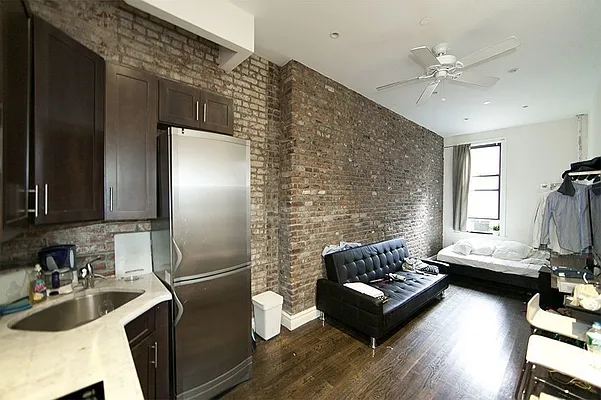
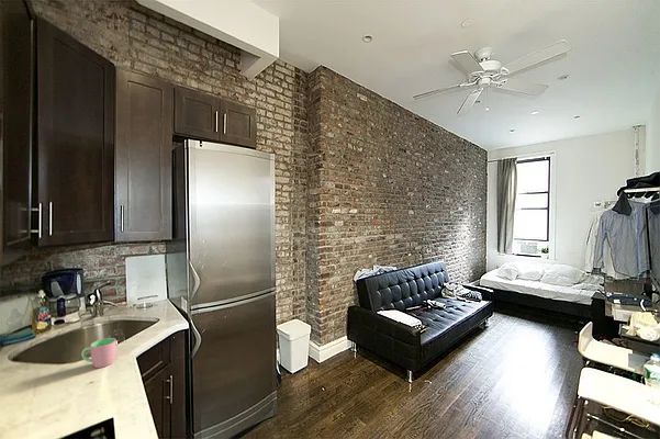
+ cup (99, 353)
